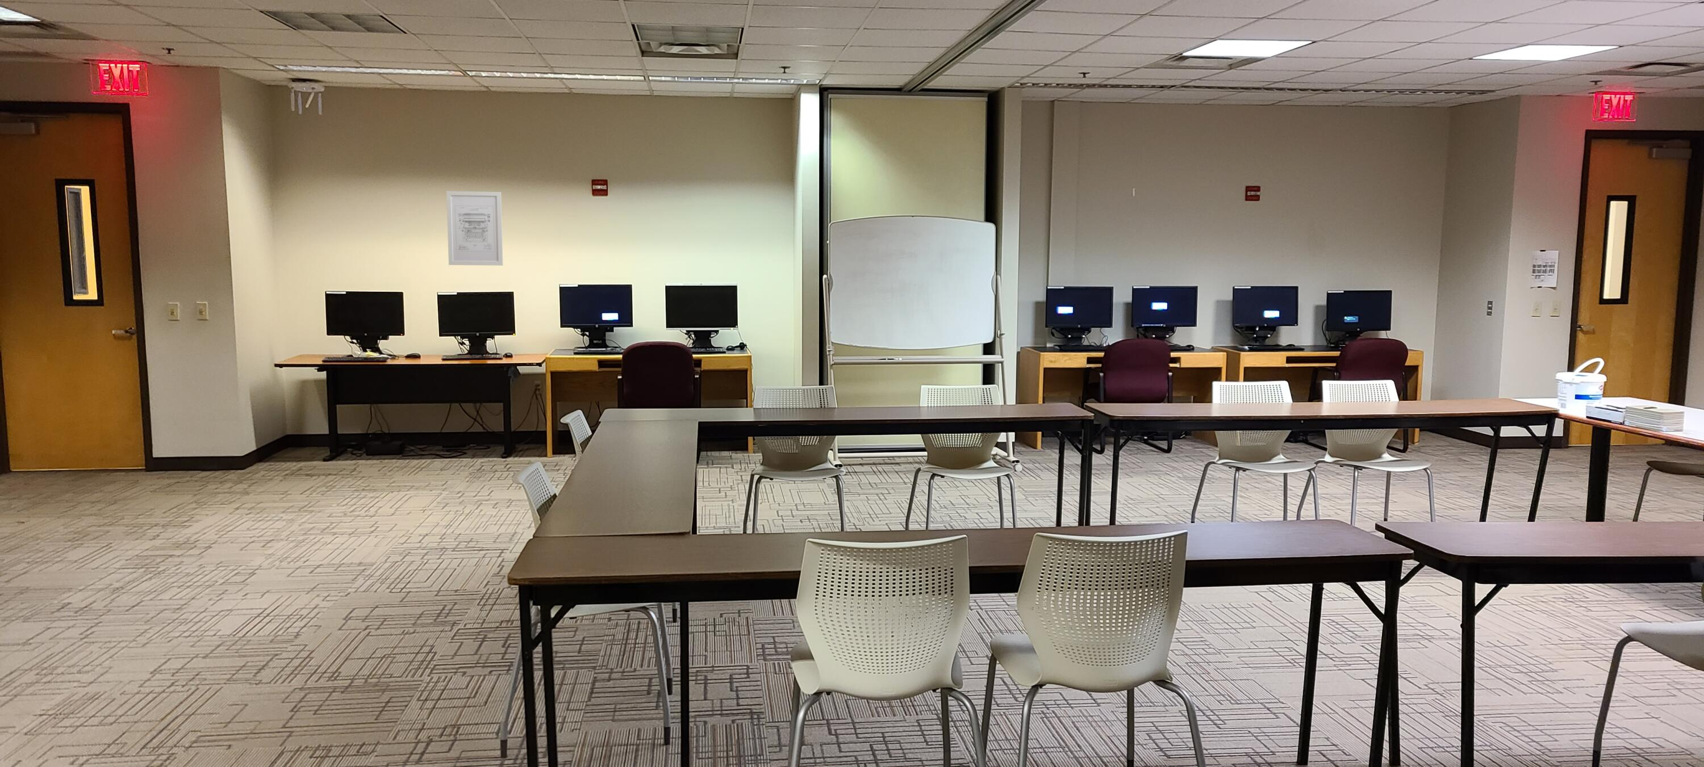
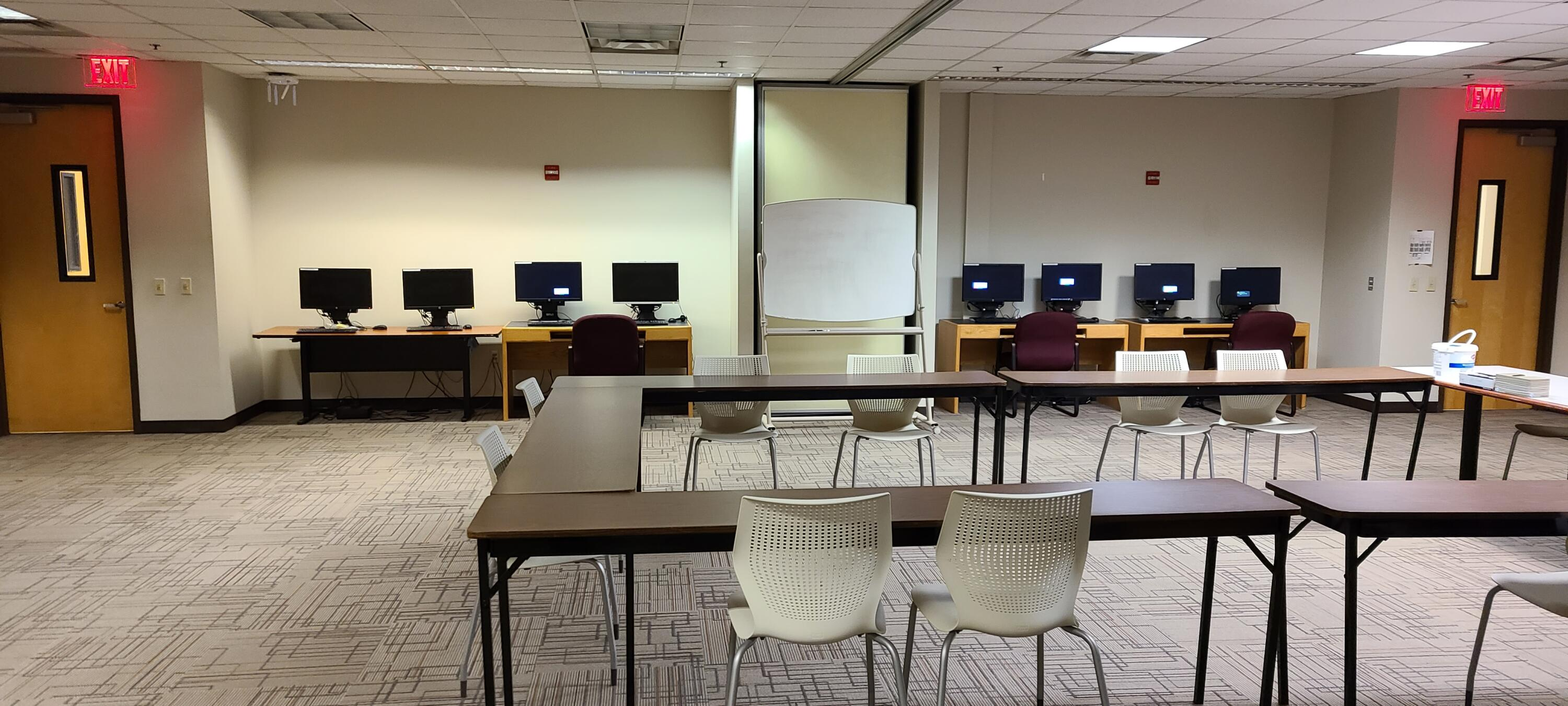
- wall art (475, 228)
